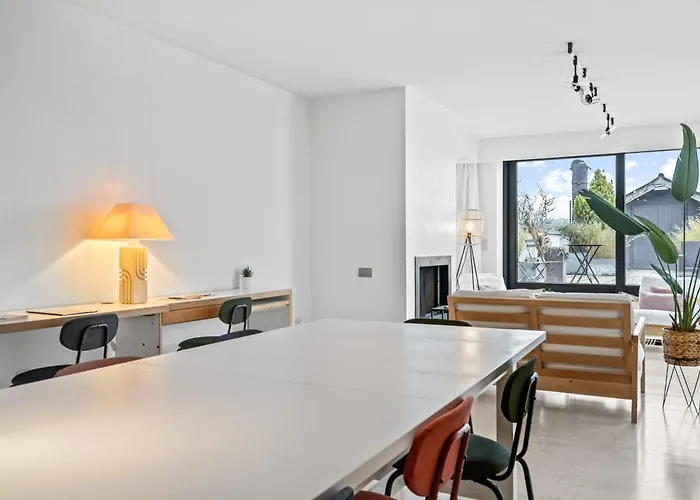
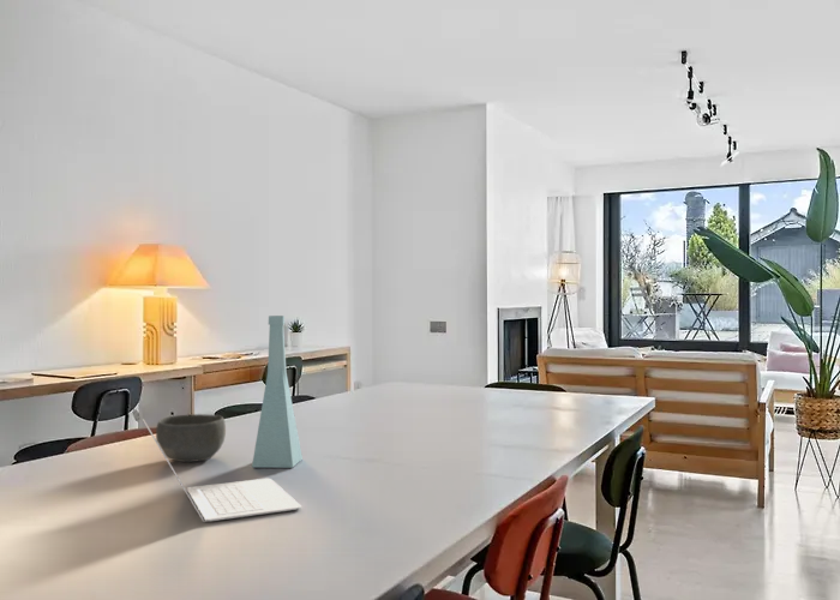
+ vase (276, 389)
+ bowl (191, 439)
+ laptop (218, 484)
